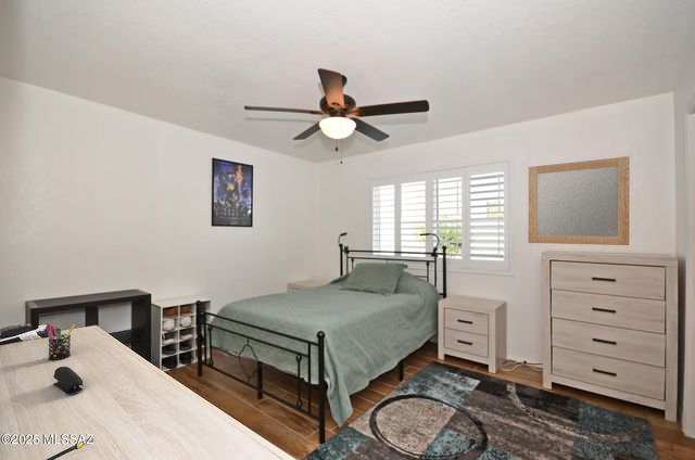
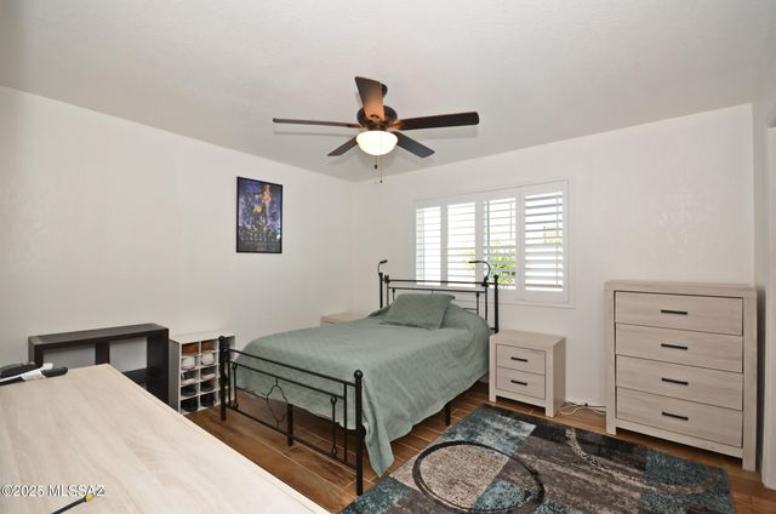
- pen holder (58, 340)
- stapler (67, 379)
- home mirror (574, 203)
